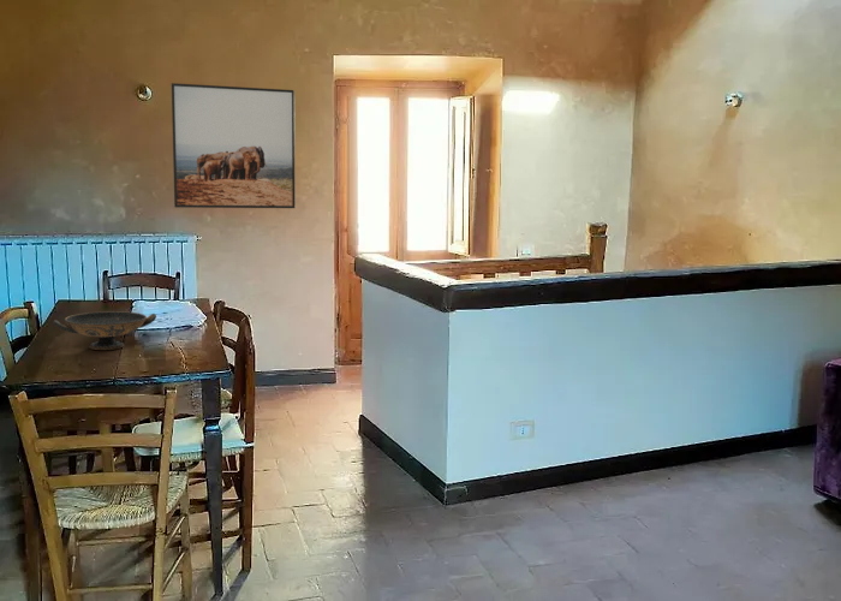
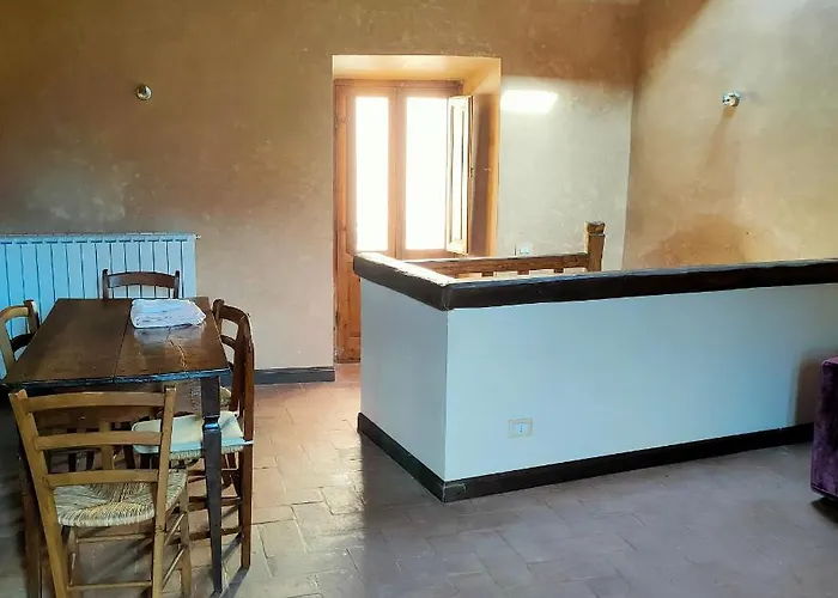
- decorative bowl (106, 331)
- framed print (234, 148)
